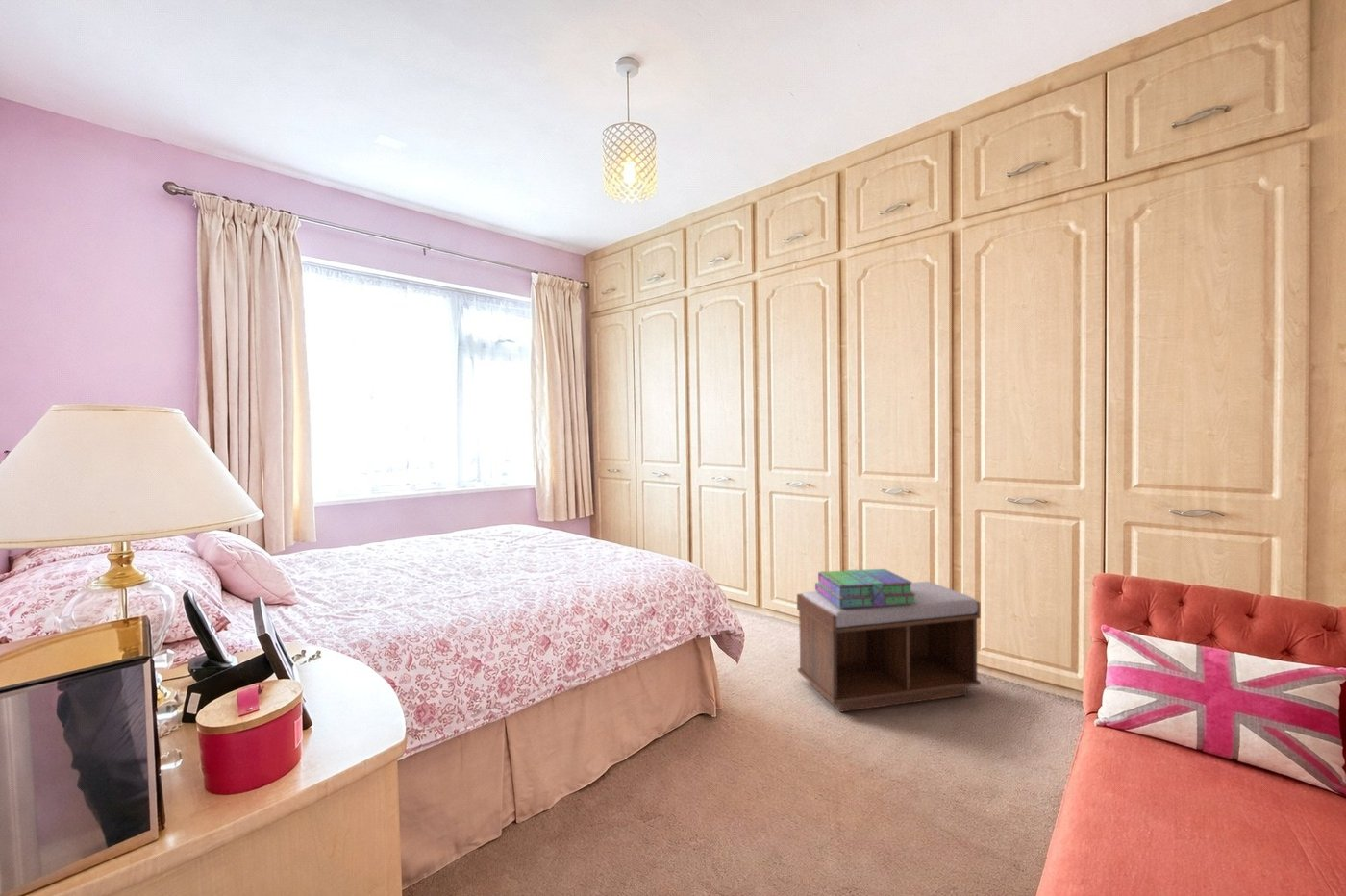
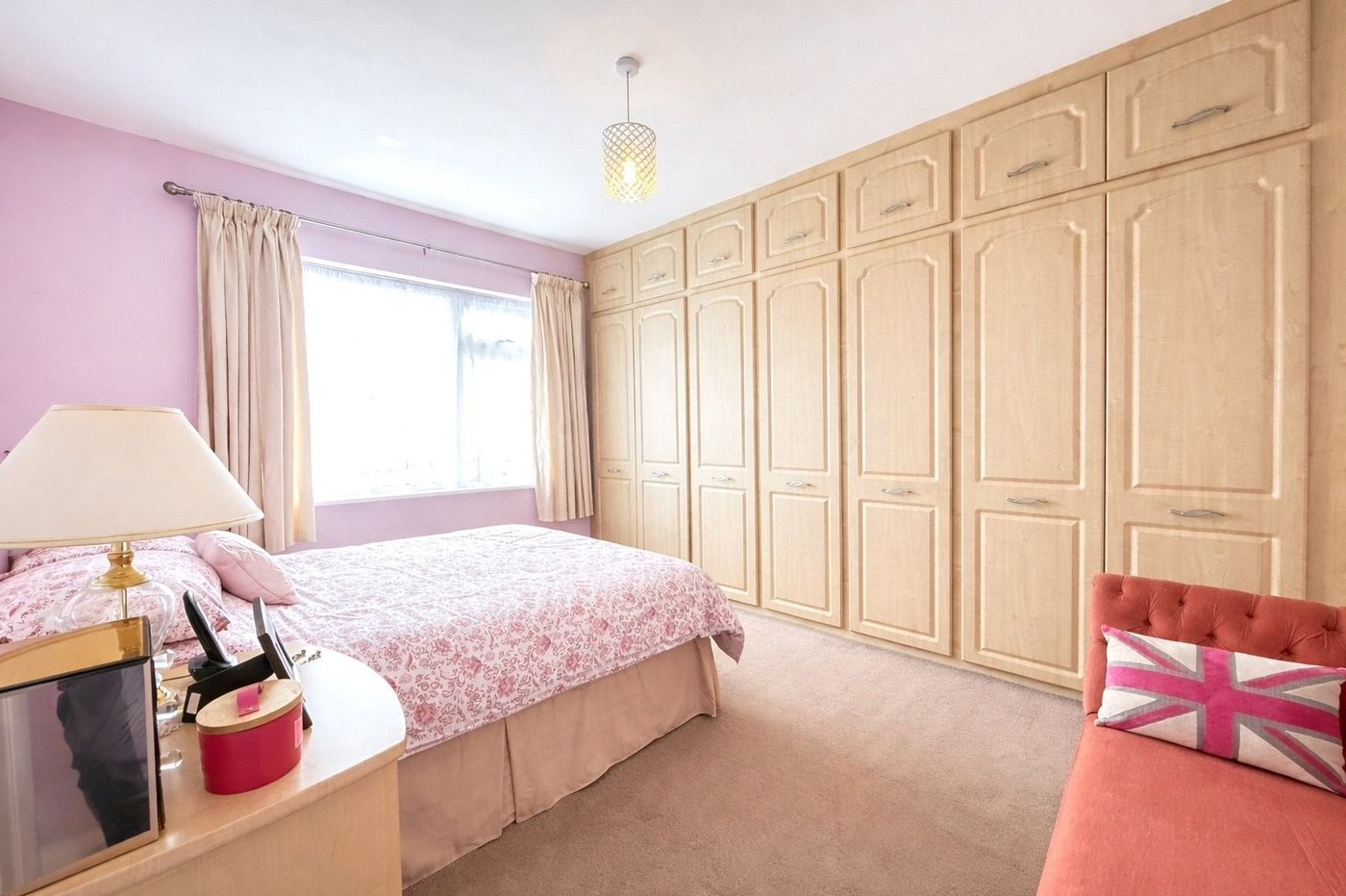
- stack of books (862, 585)
- bench (886, 640)
